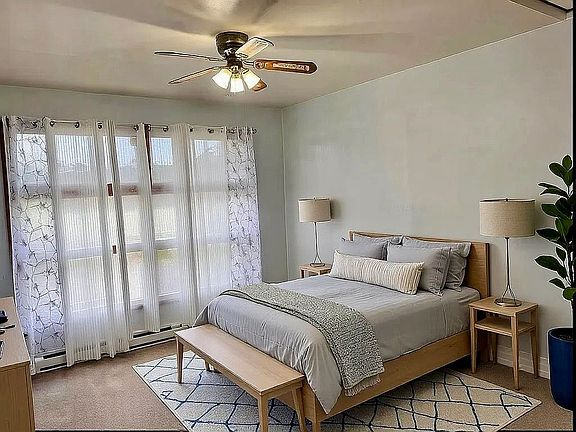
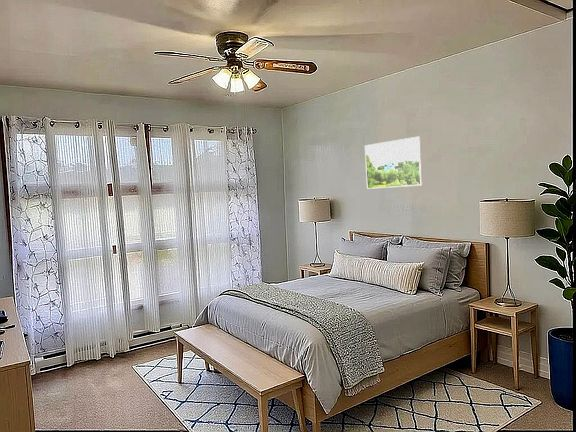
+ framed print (392, 164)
